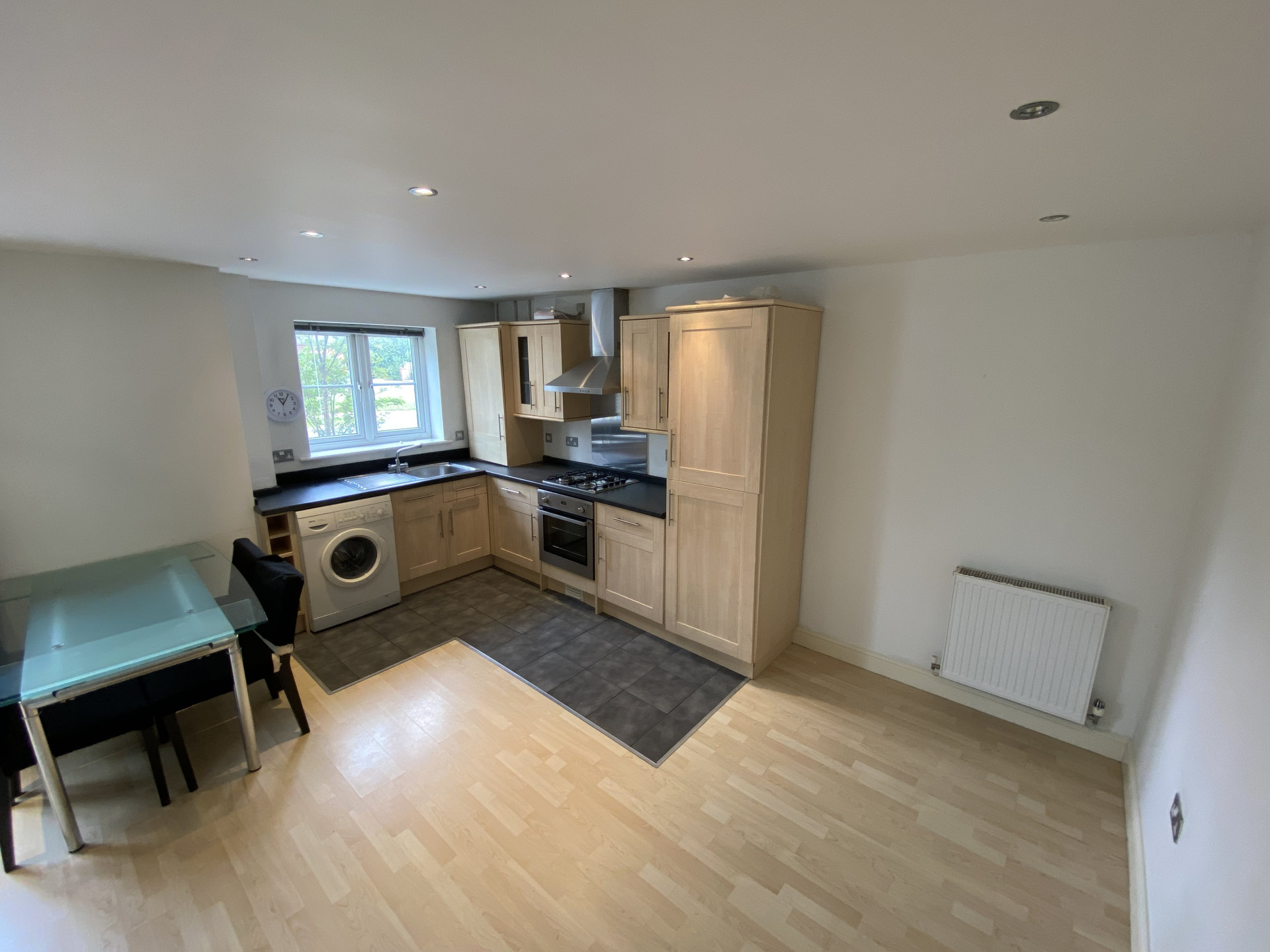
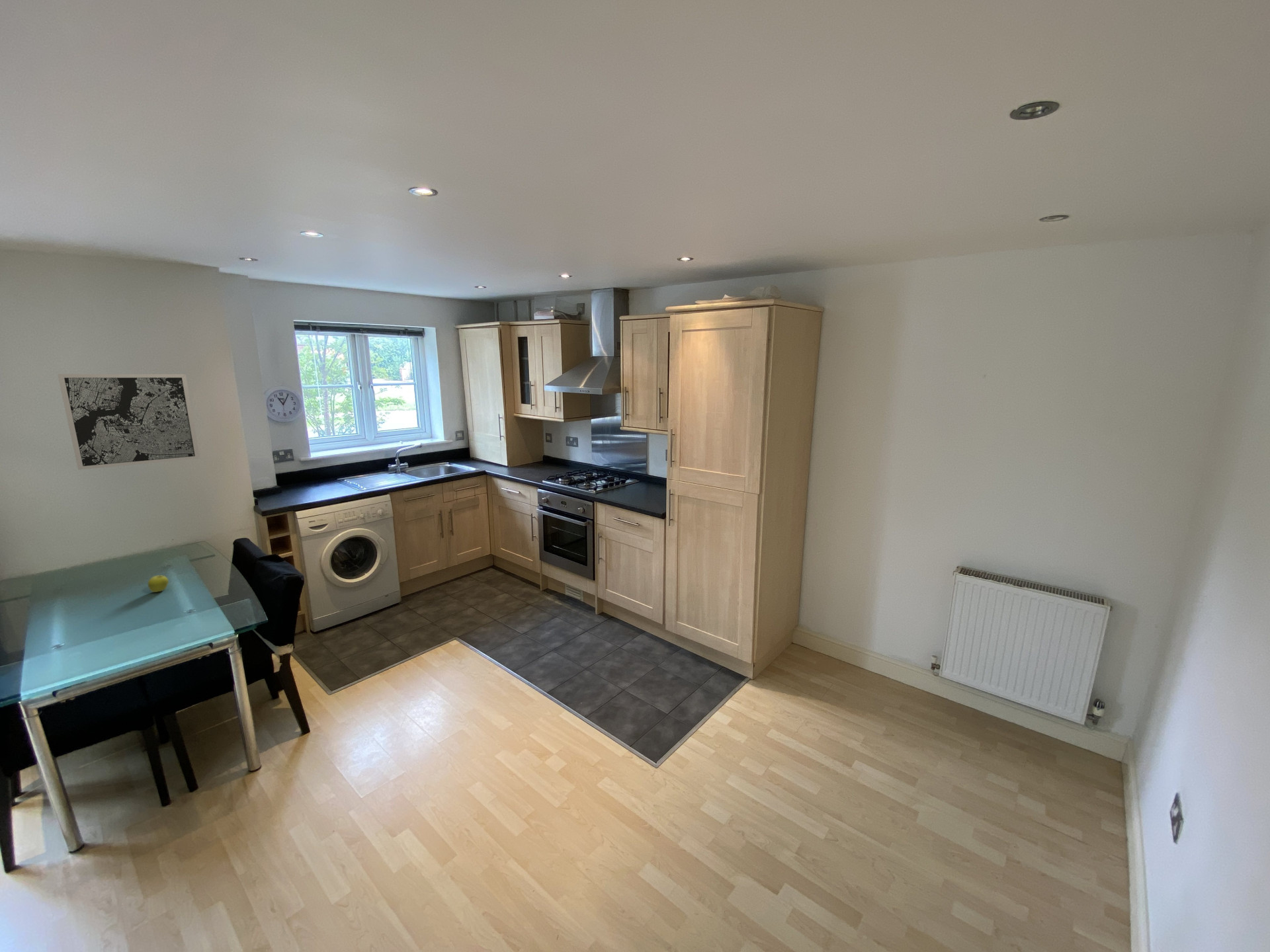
+ wall art (134, 419)
+ fruit (158, 583)
